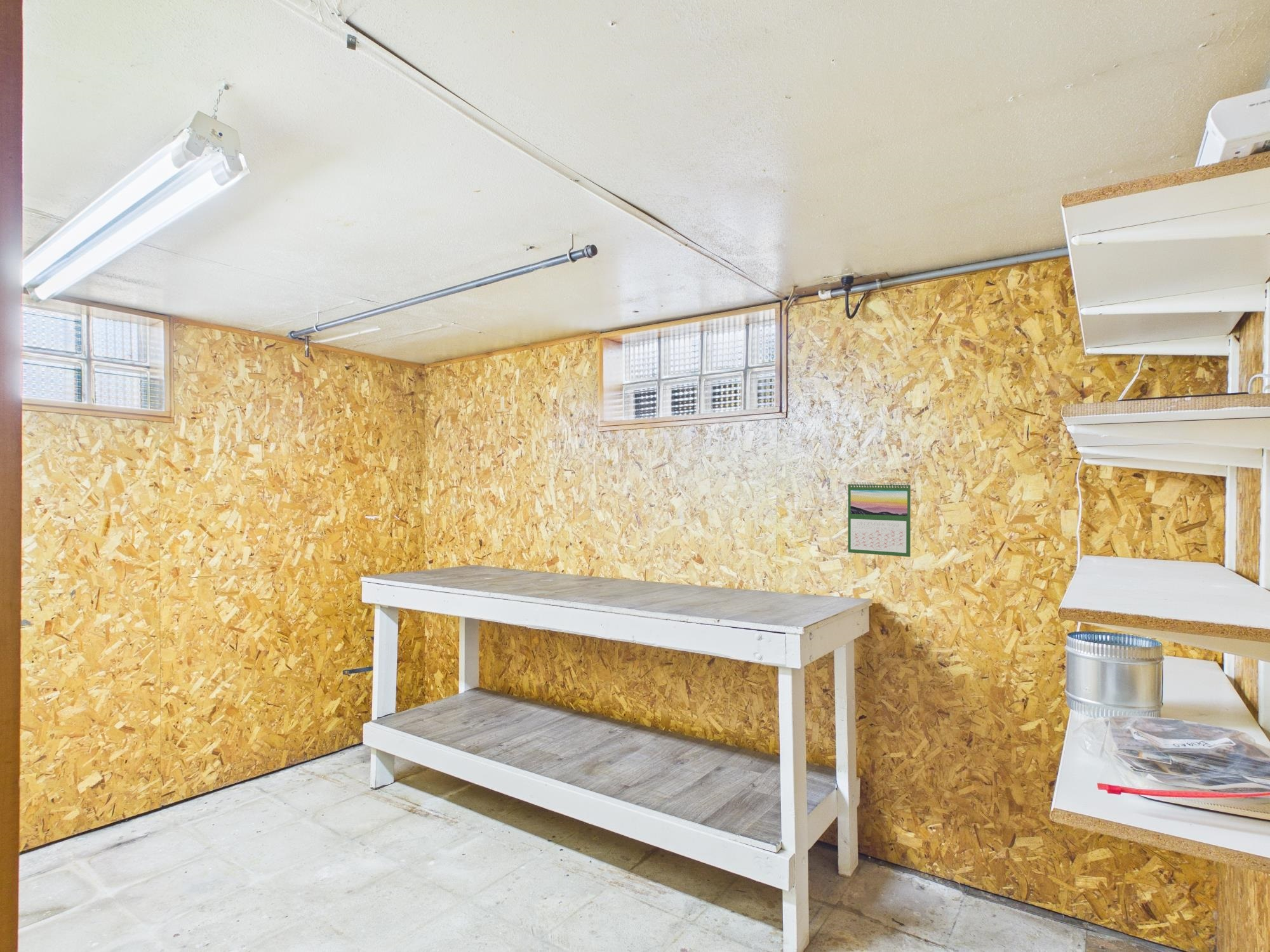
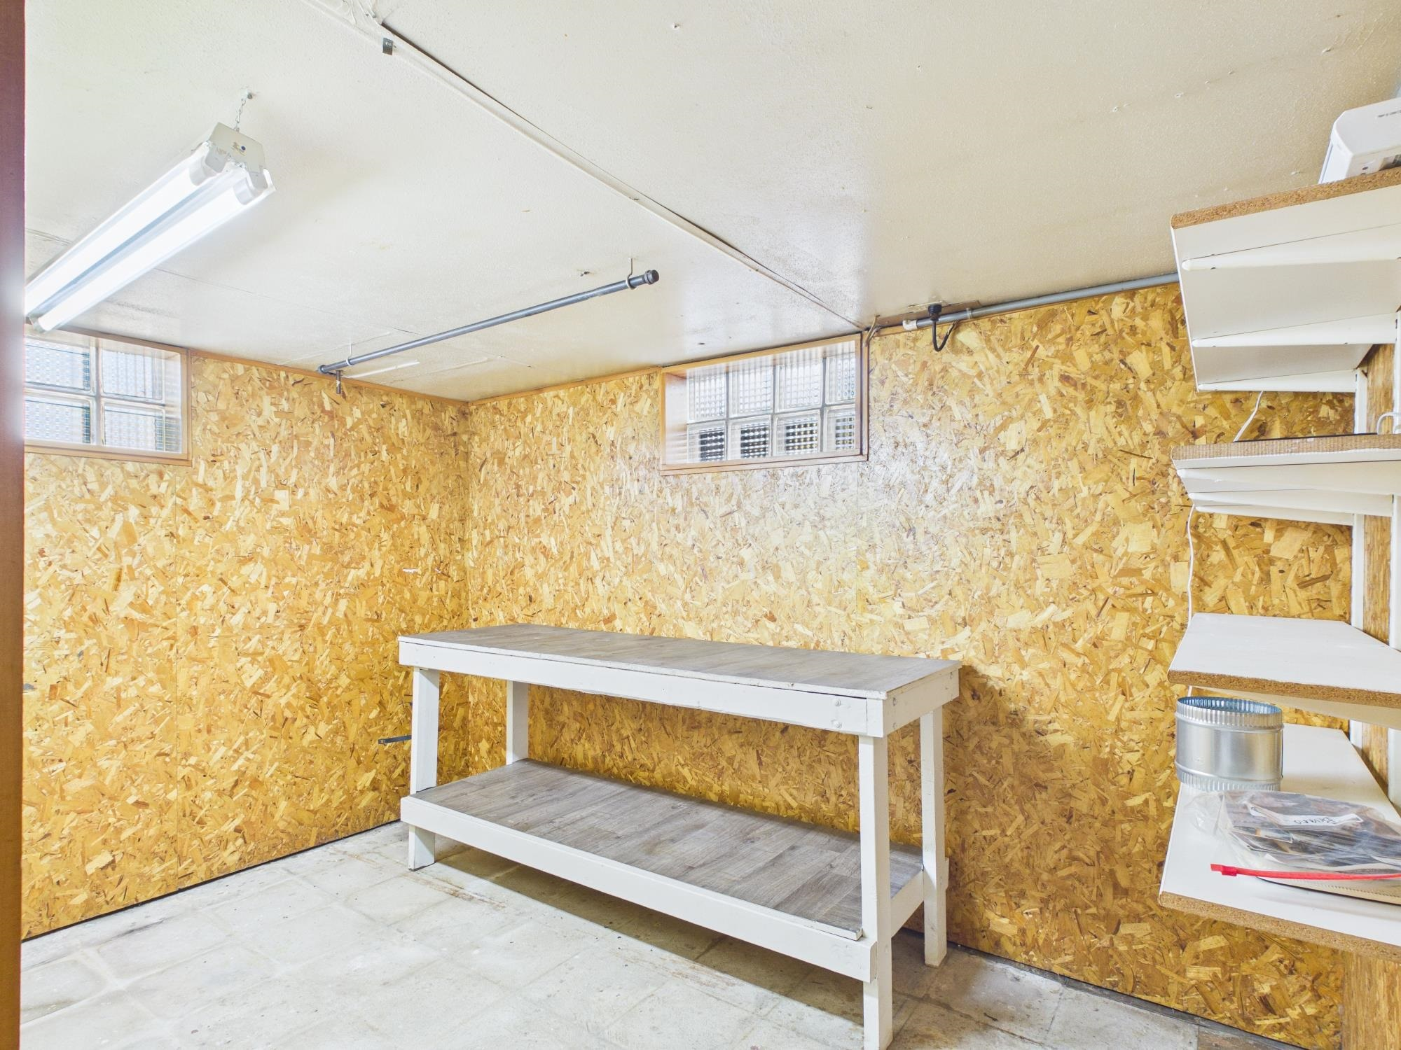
- calendar (878, 517)
